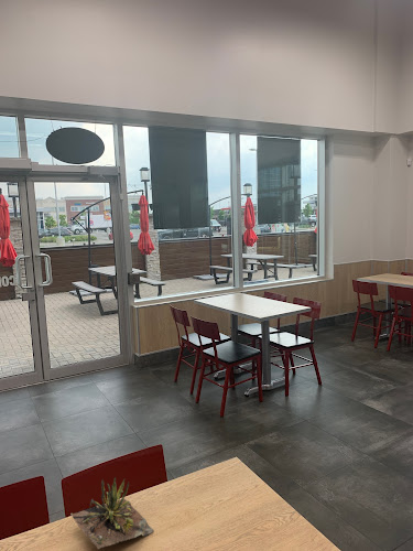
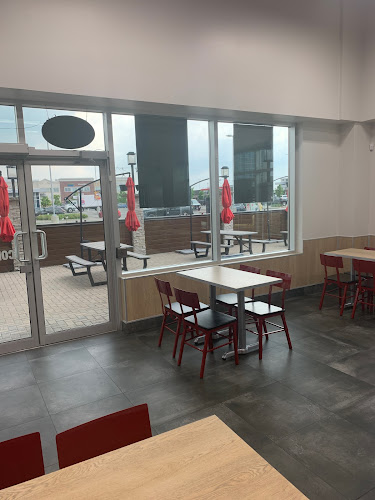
- succulent plant (111, 507)
